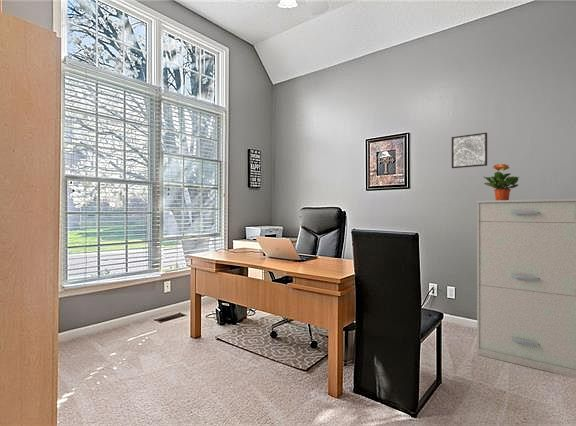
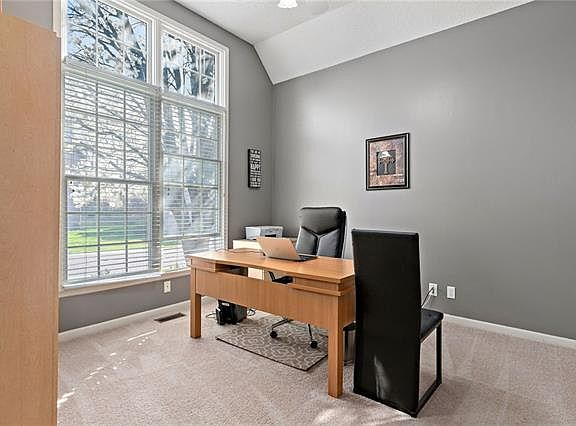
- wall art (468, 151)
- potted plant (501, 182)
- filing cabinet (529, 276)
